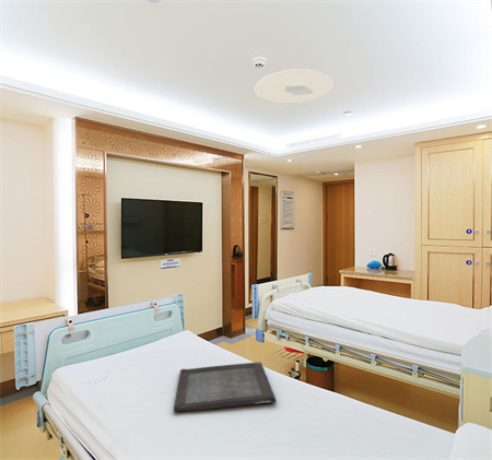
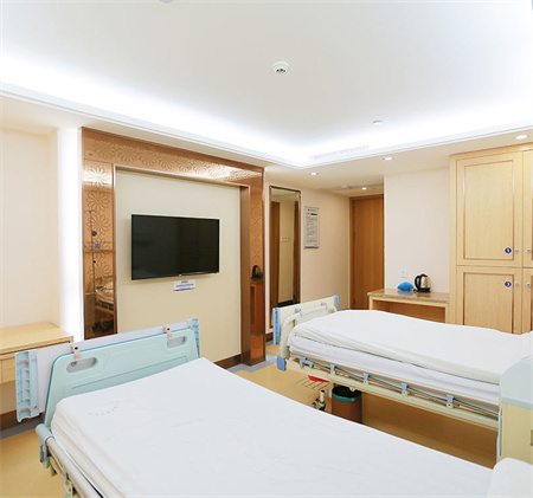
- serving tray (223, 382)
- ceiling light (293, 84)
